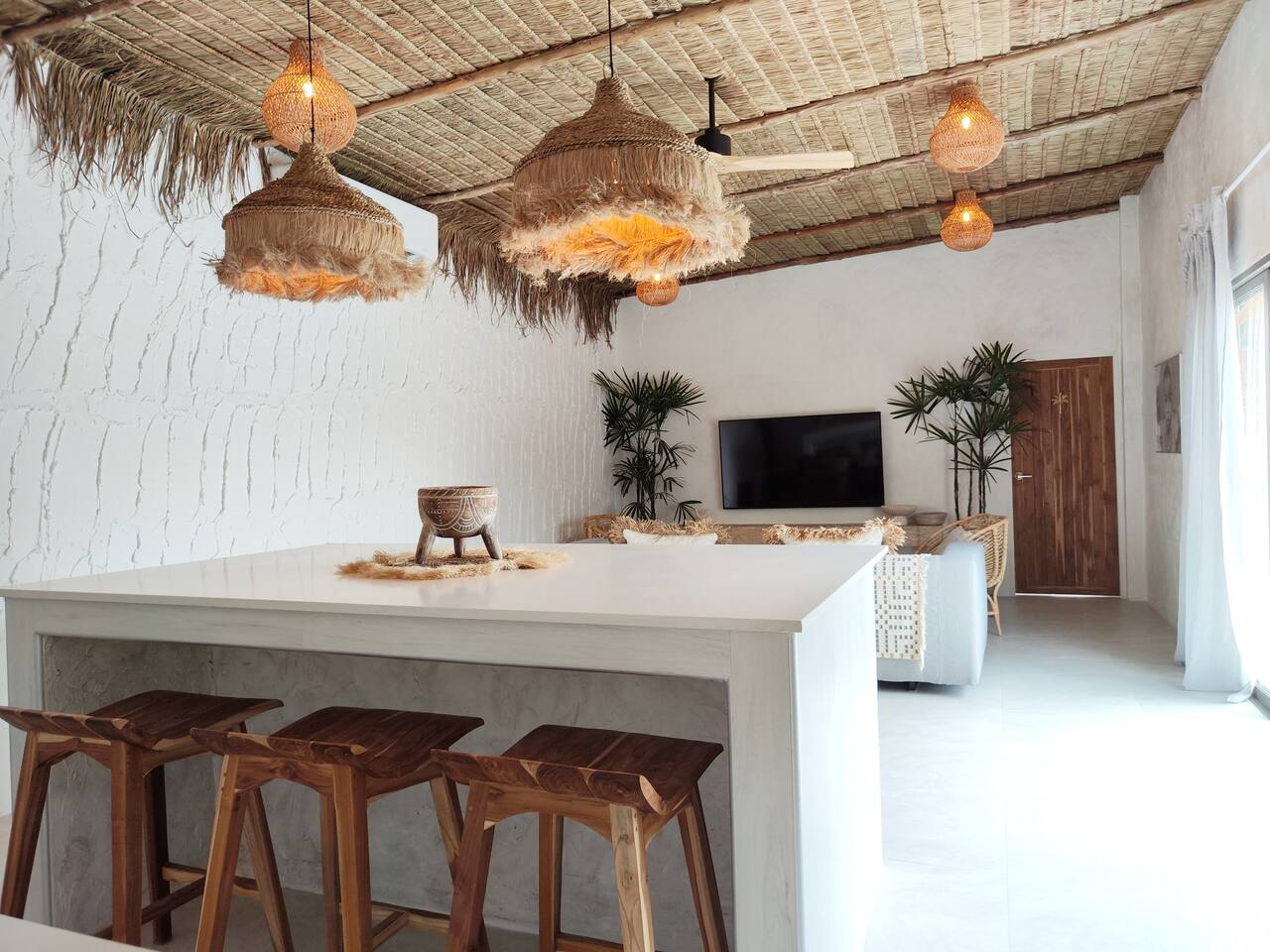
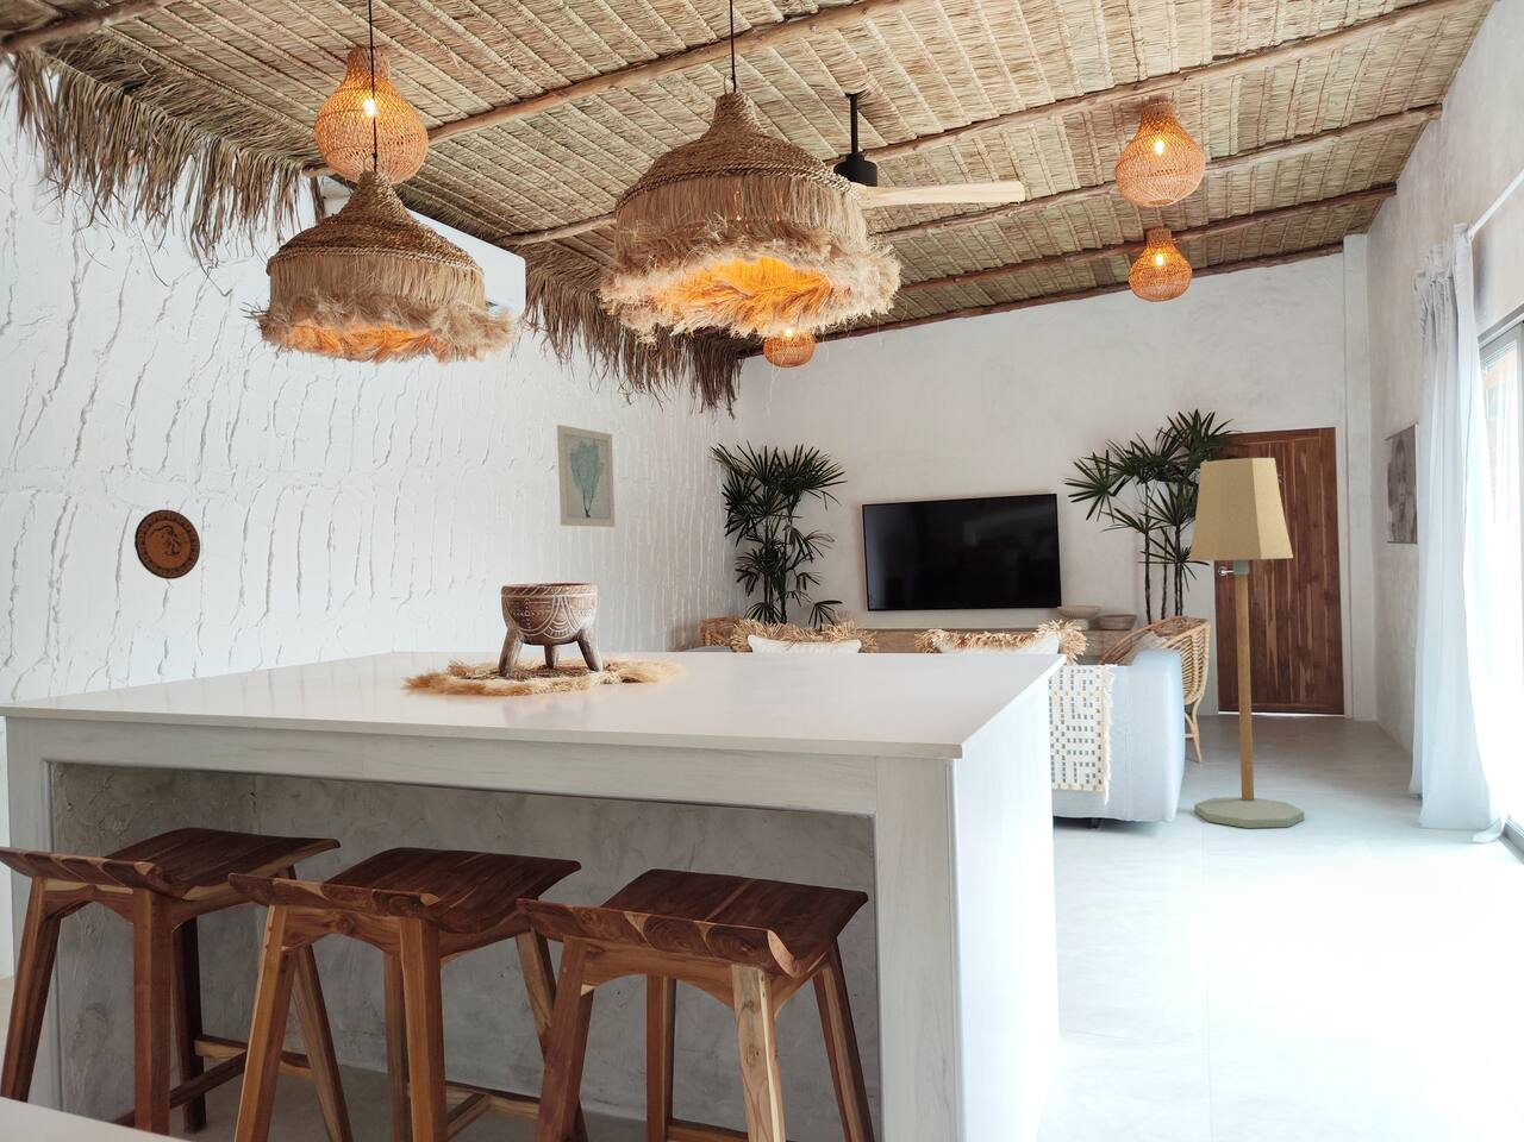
+ floor lamp (1243, 639)
+ wall art (587, 477)
+ decorative plate (167, 543)
